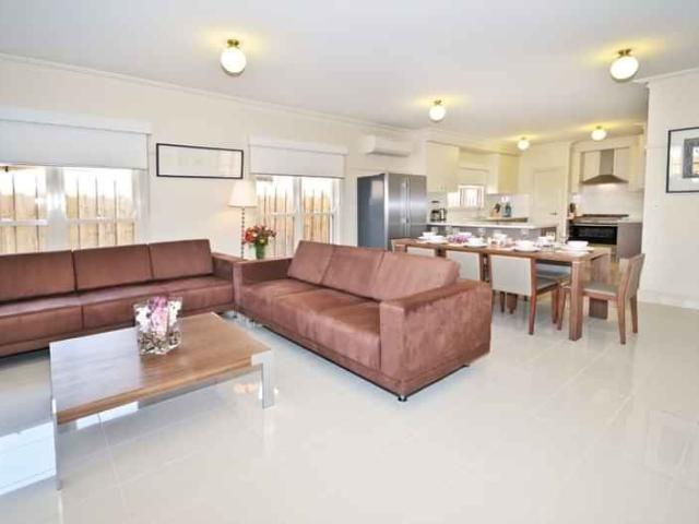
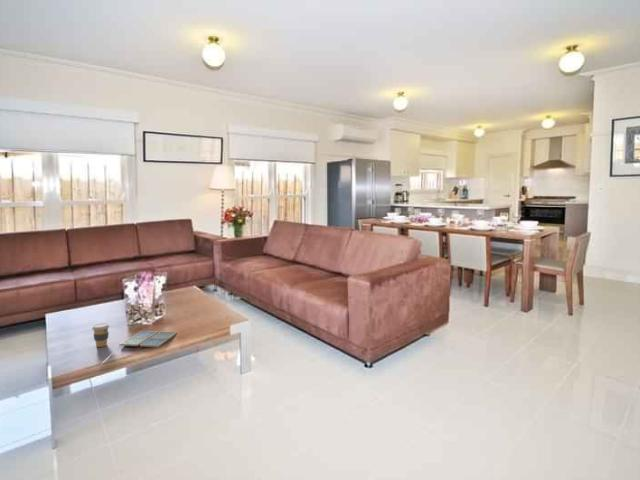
+ drink coaster (149, 338)
+ coffee cup (101, 335)
